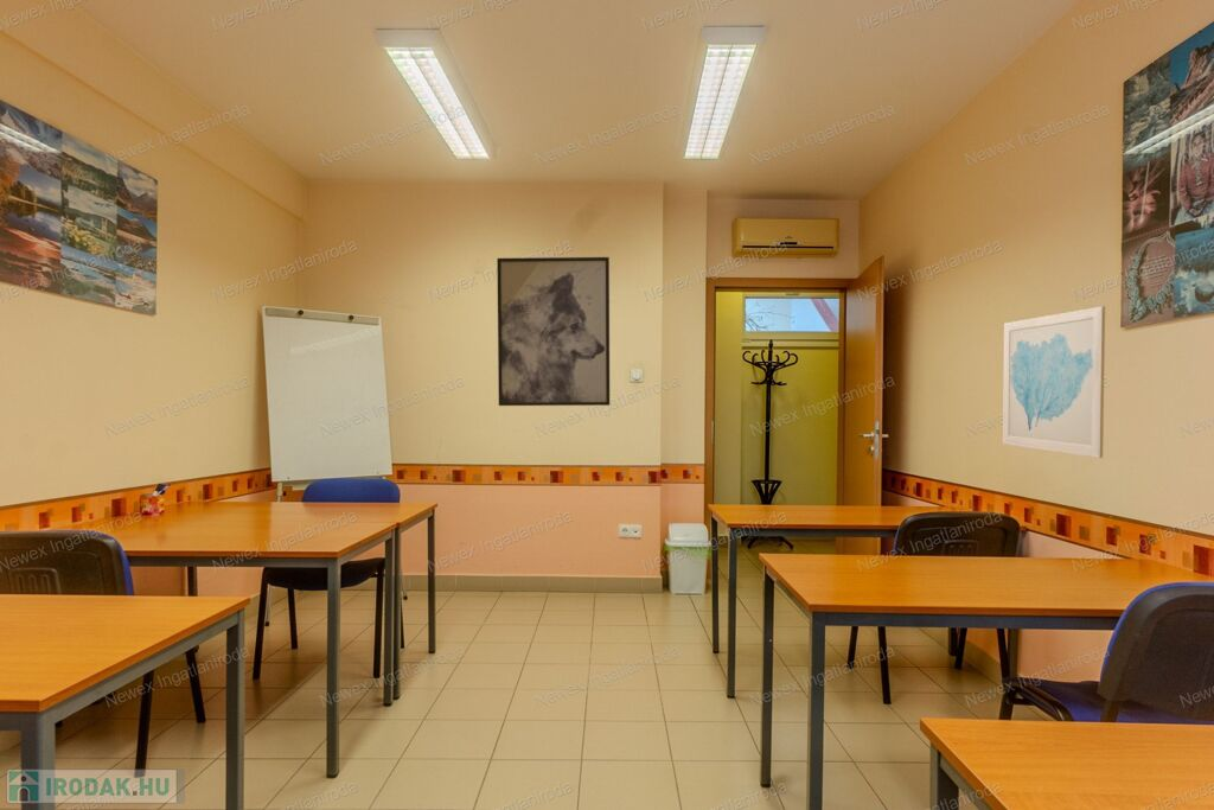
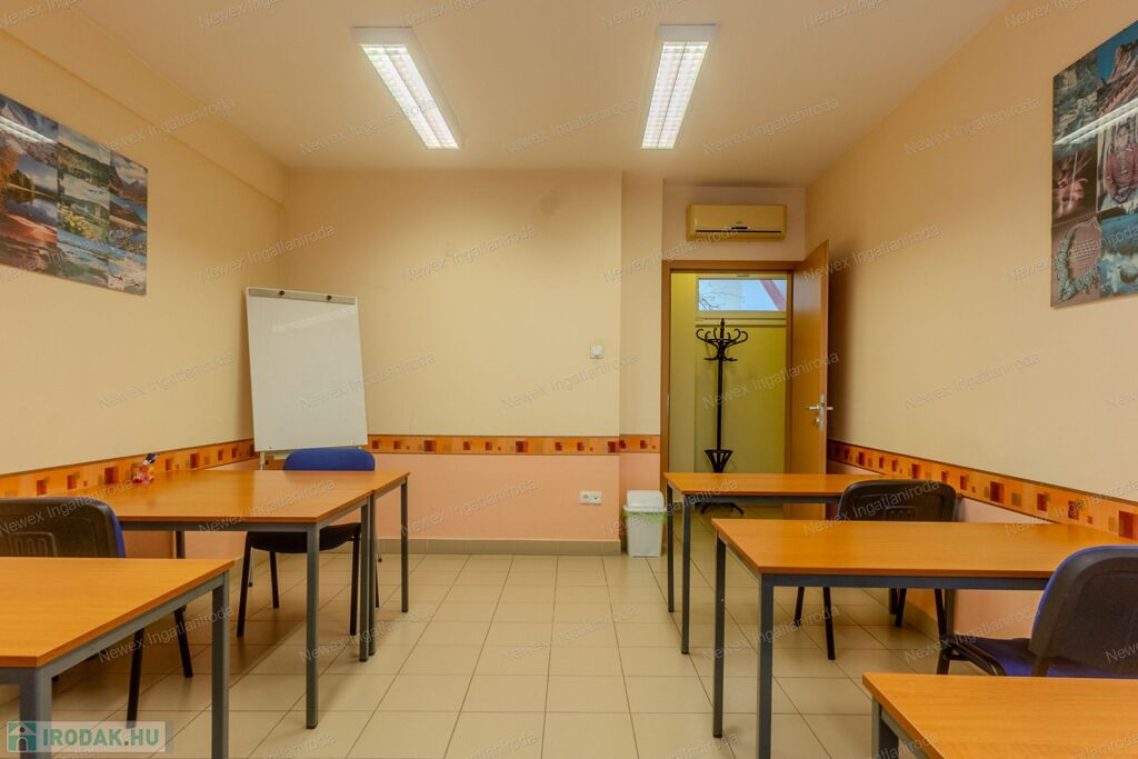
- wall art (1048, 383)
- wall art (554, 331)
